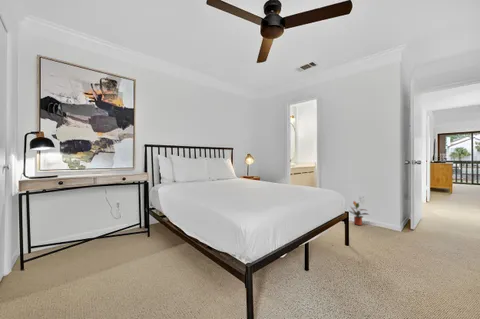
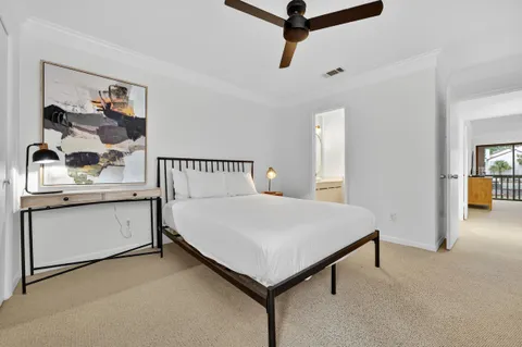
- potted plant (357, 213)
